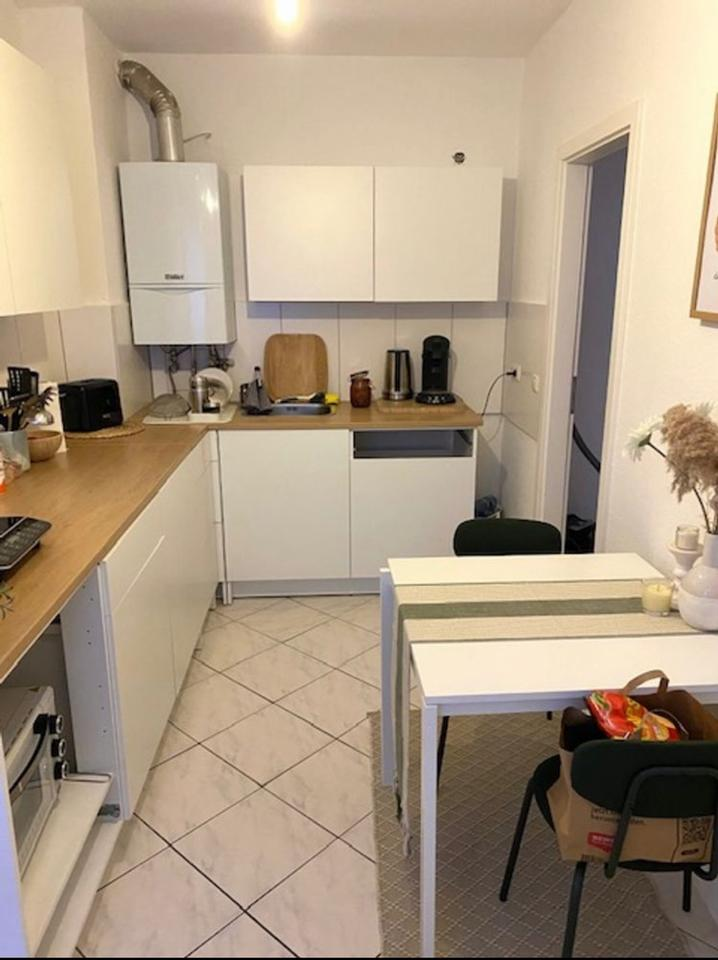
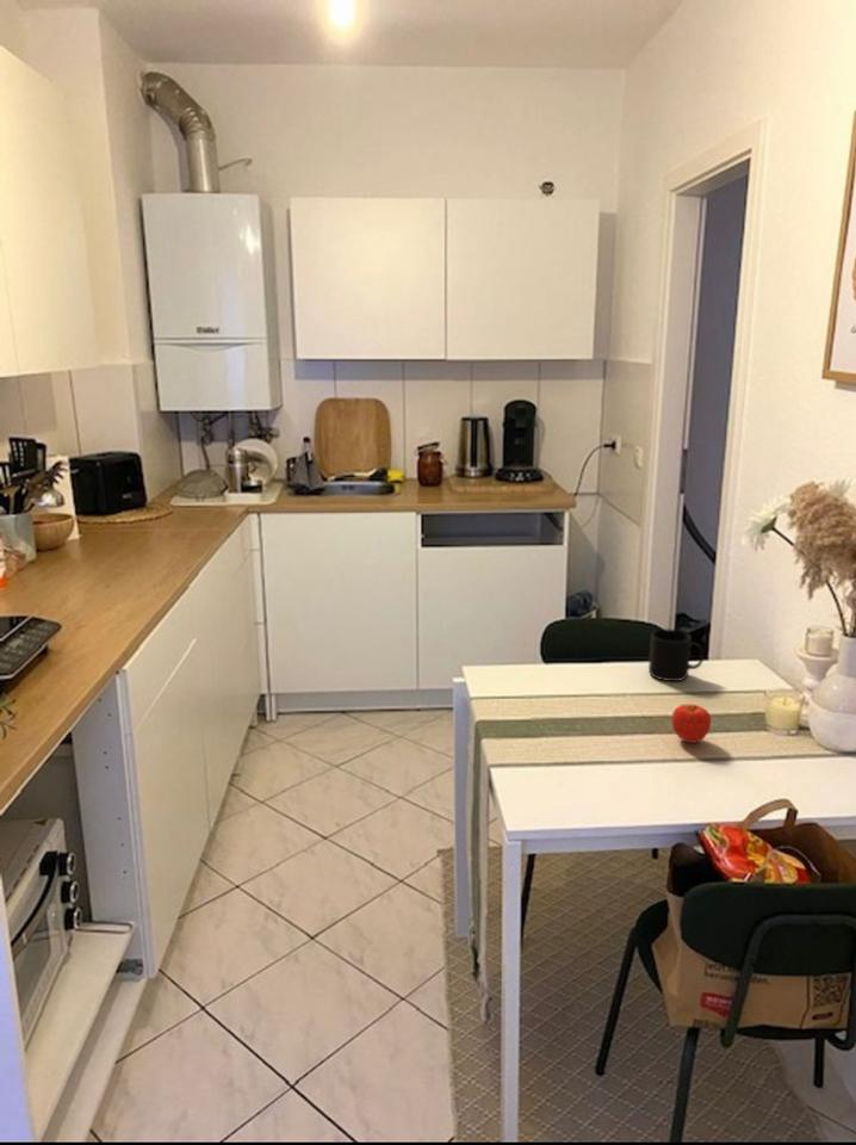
+ mug (675, 656)
+ fruit (690, 722)
